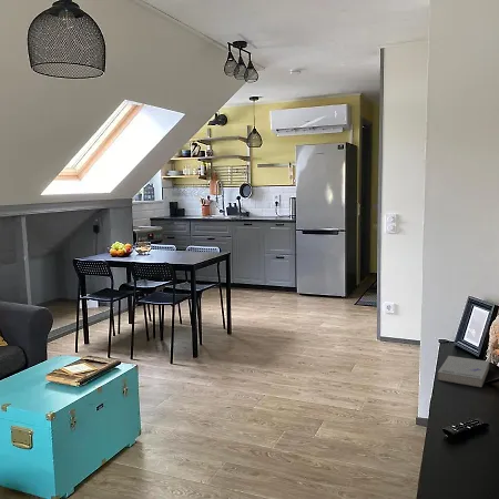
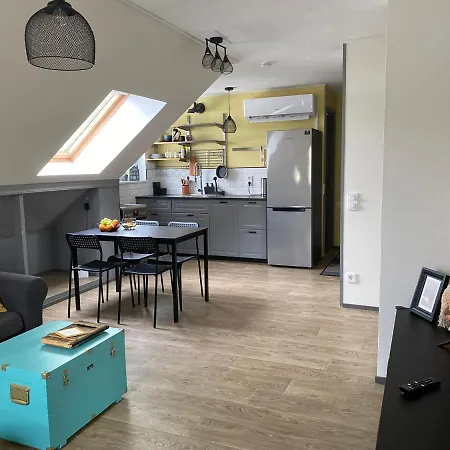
- book (464, 370)
